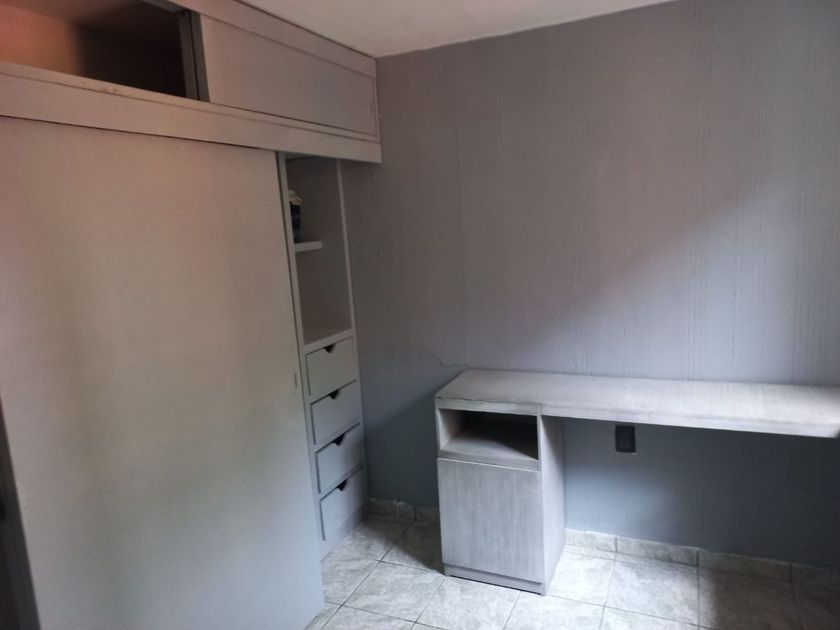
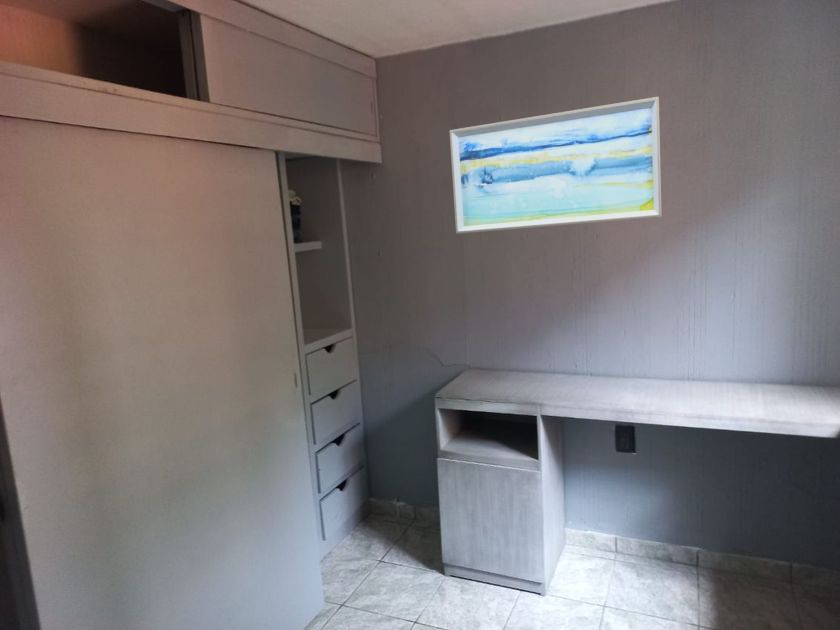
+ wall art (549, 171)
